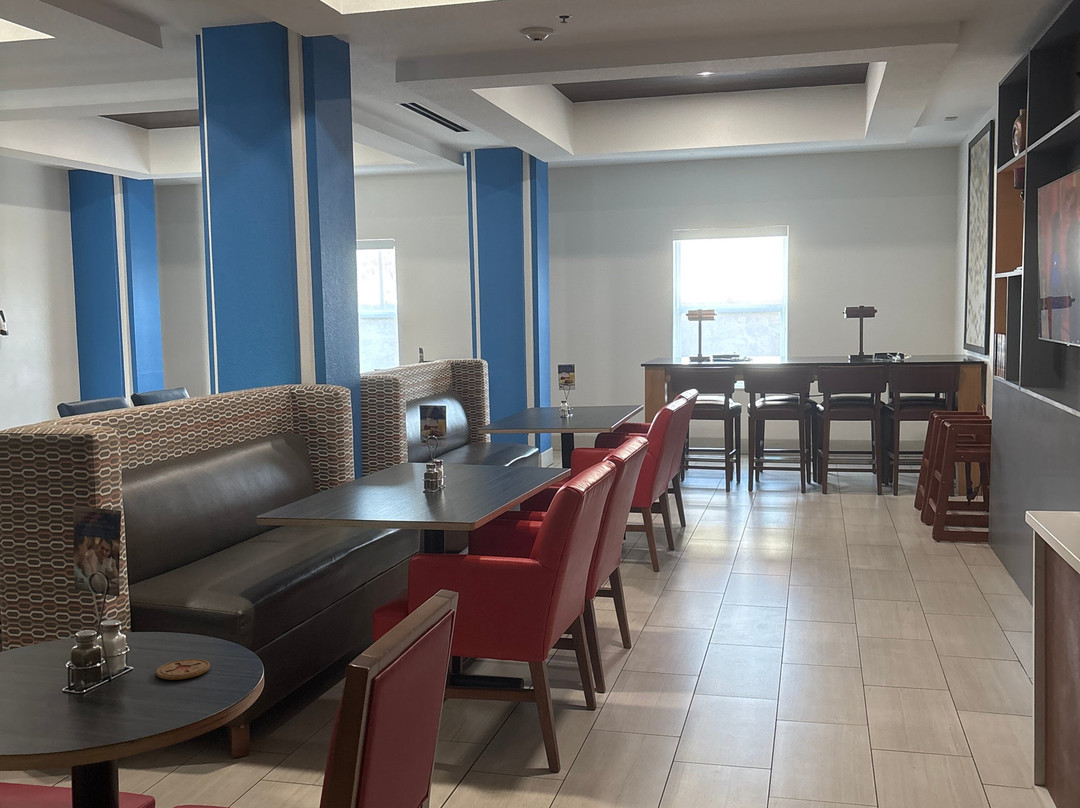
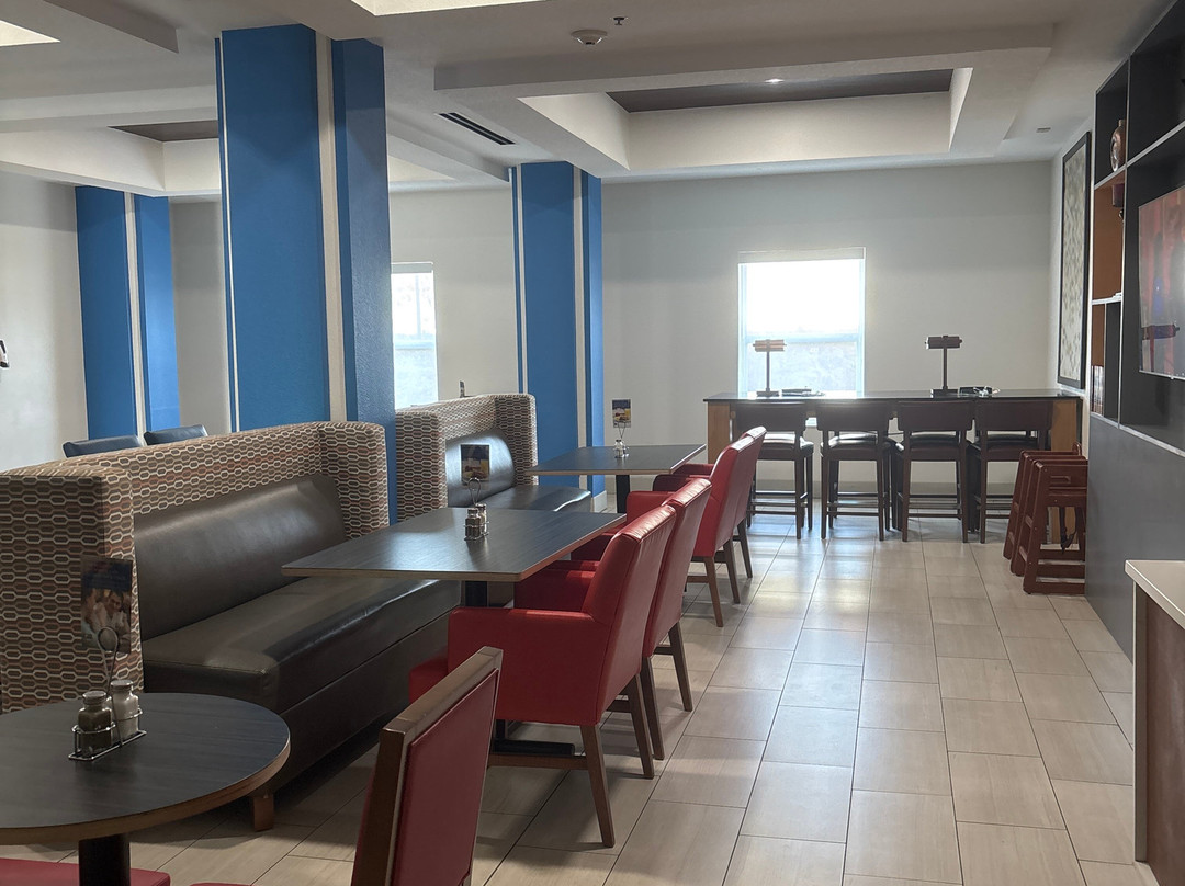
- coaster (183, 669)
